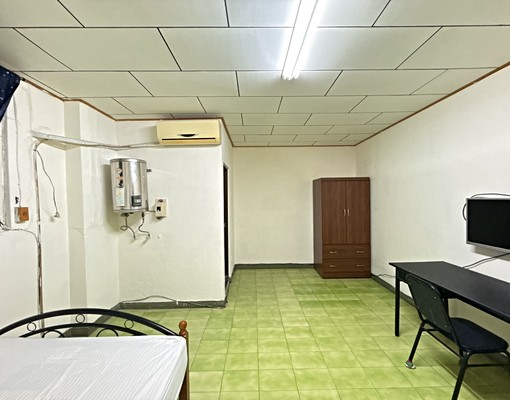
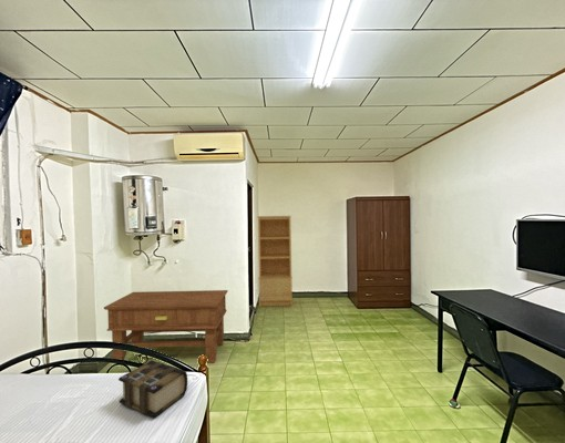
+ bookcase (275, 259)
+ book (154, 384)
+ side table (172, 326)
